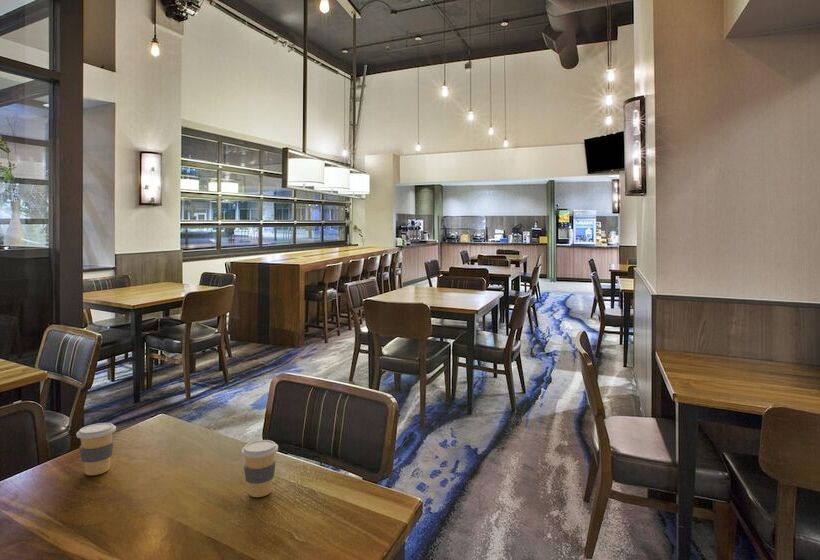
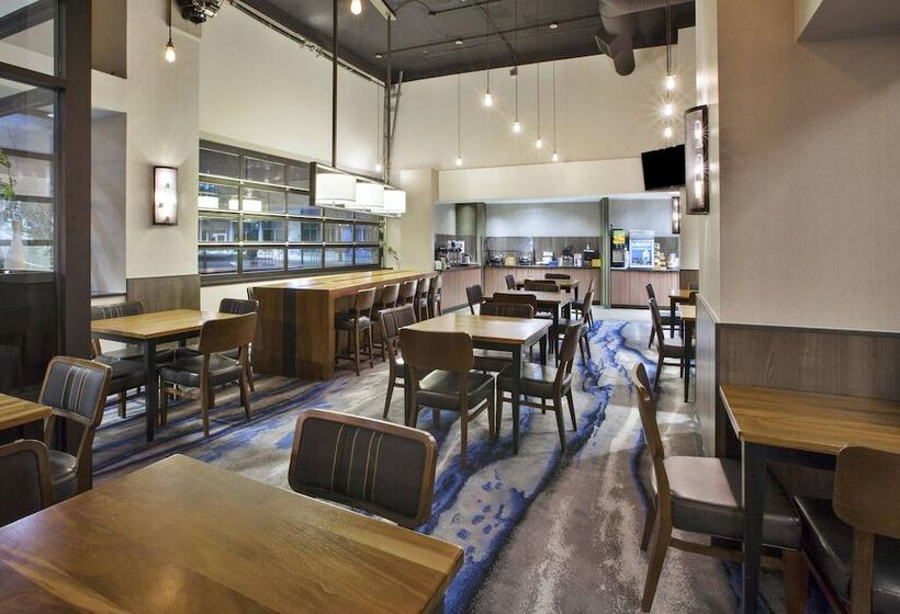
- coffee cup (97, 449)
- coffee cup (260, 468)
